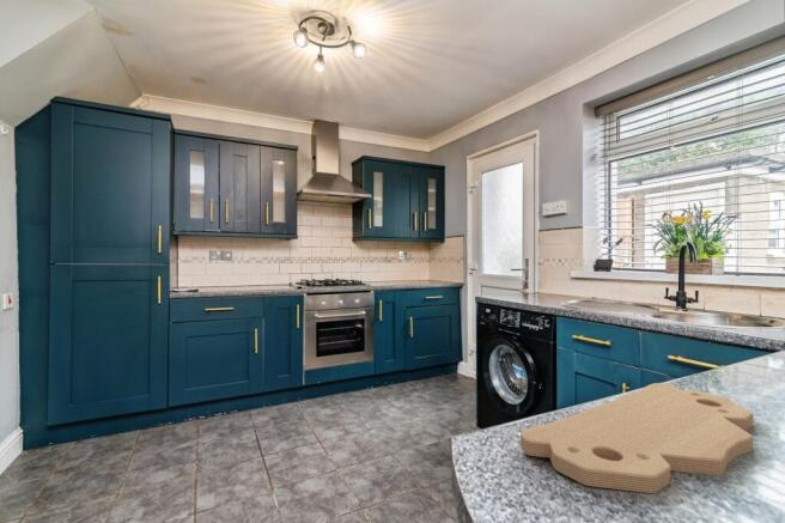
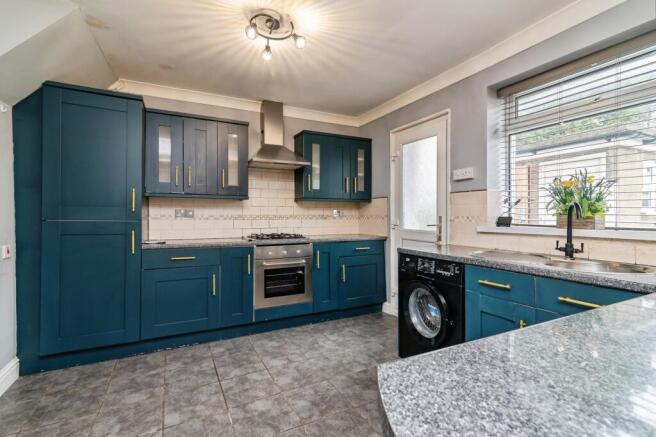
- cutting board (658, 428)
